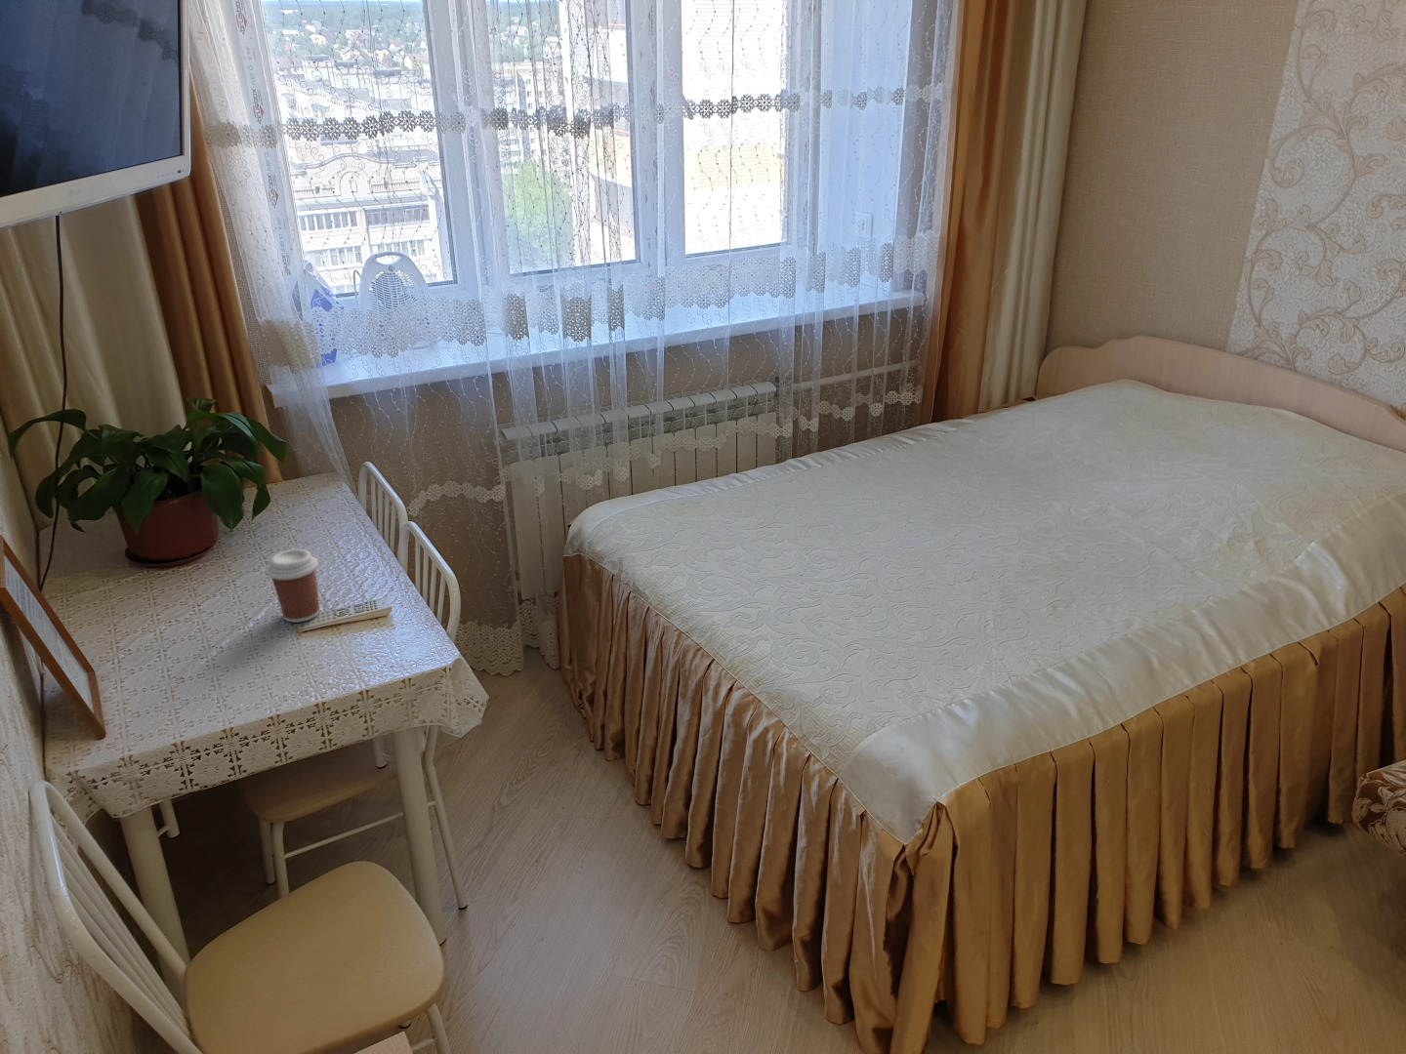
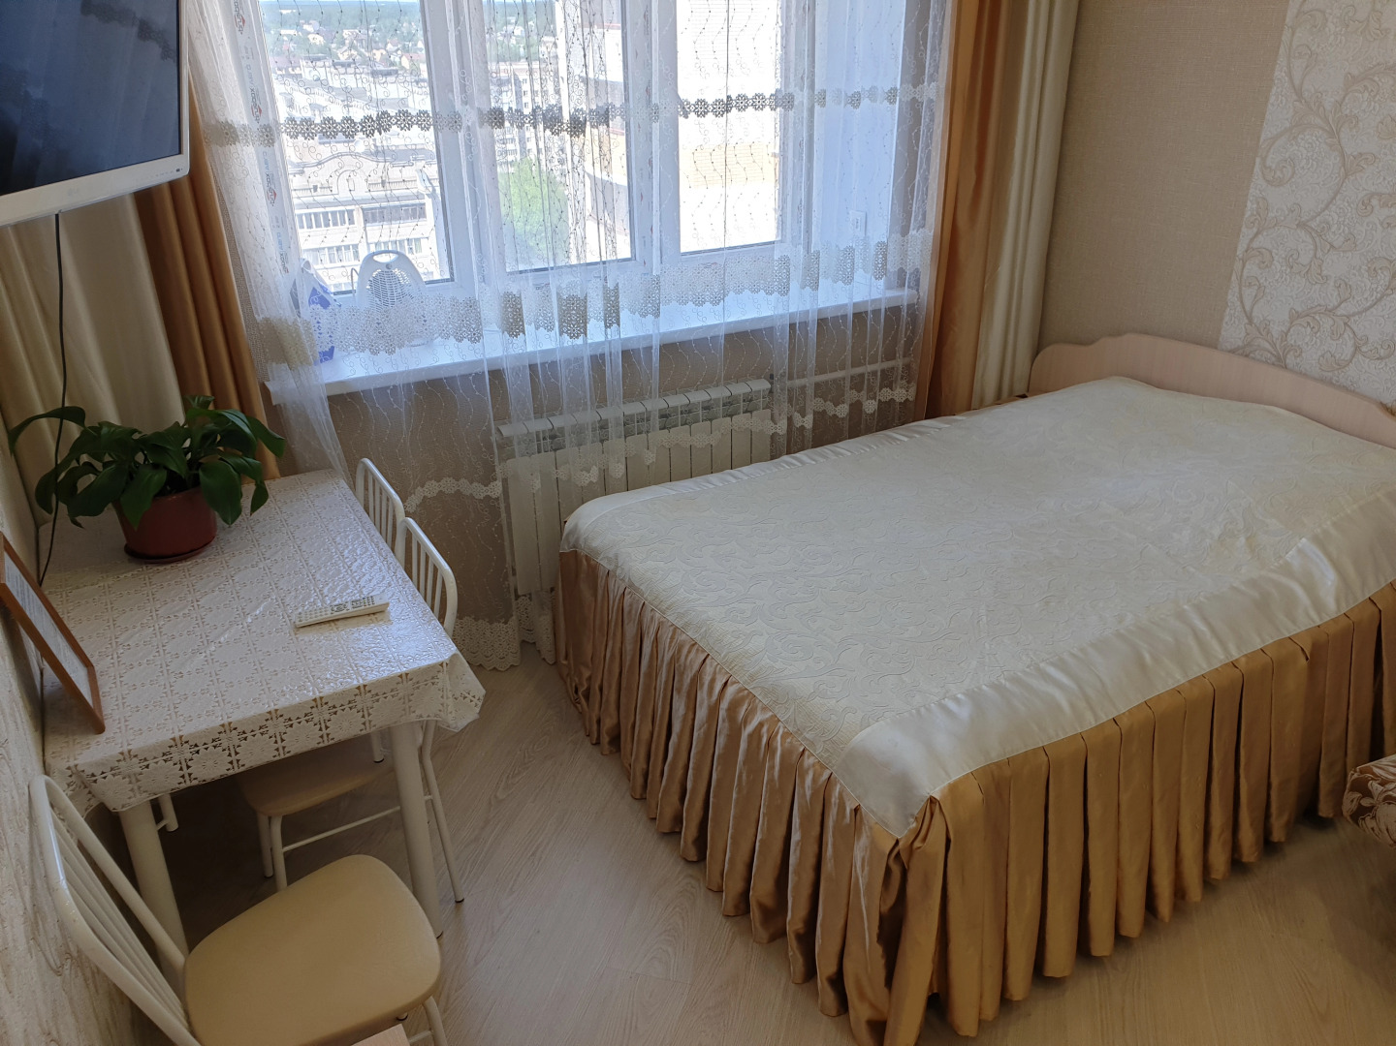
- coffee cup (296, 586)
